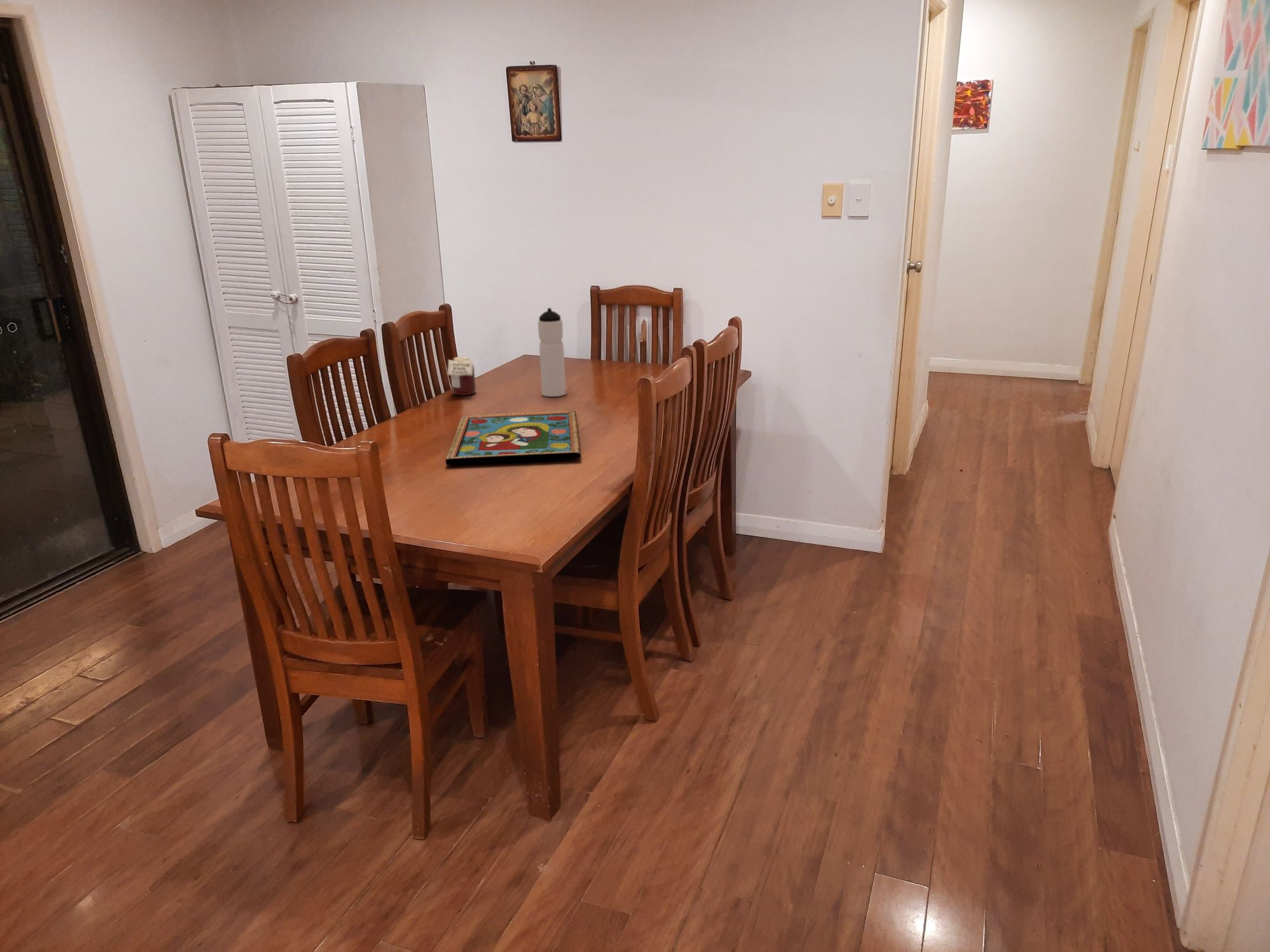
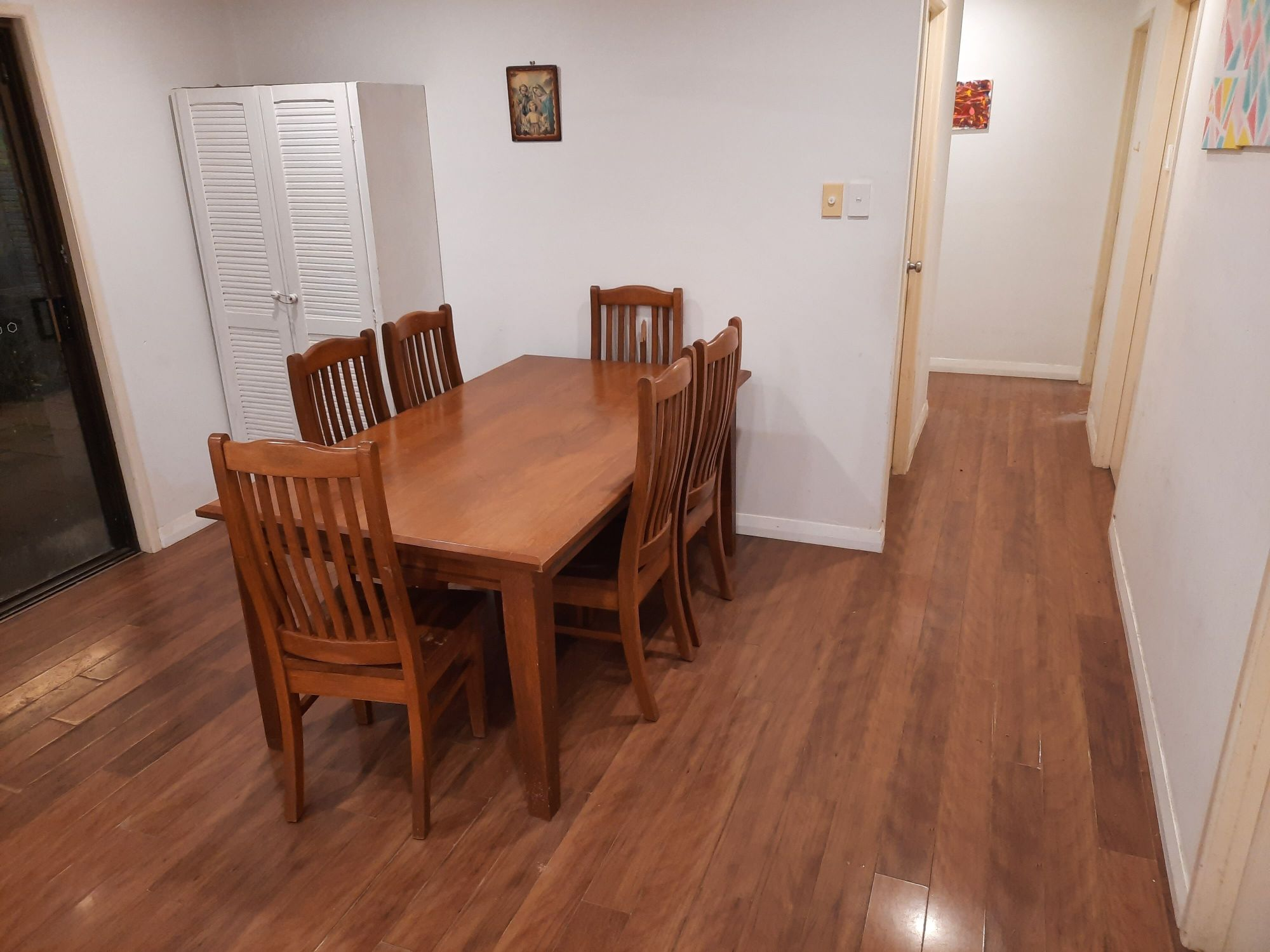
- water bottle (551, 352)
- framed painting (516, 435)
- jar (462, 376)
